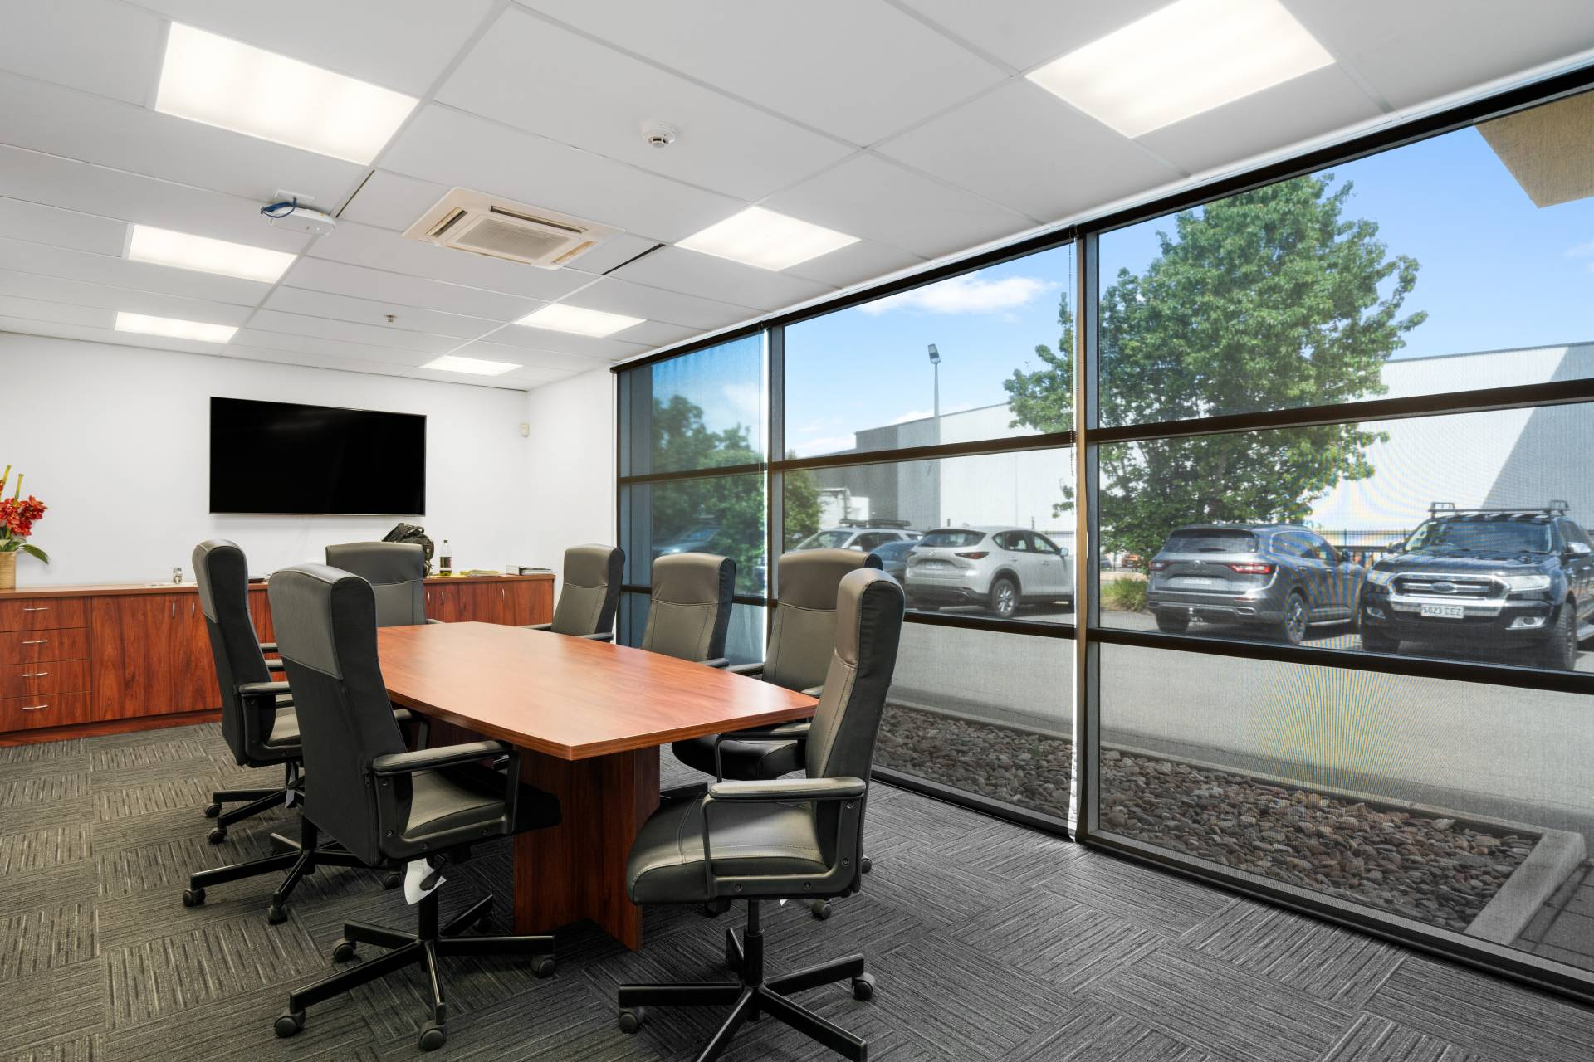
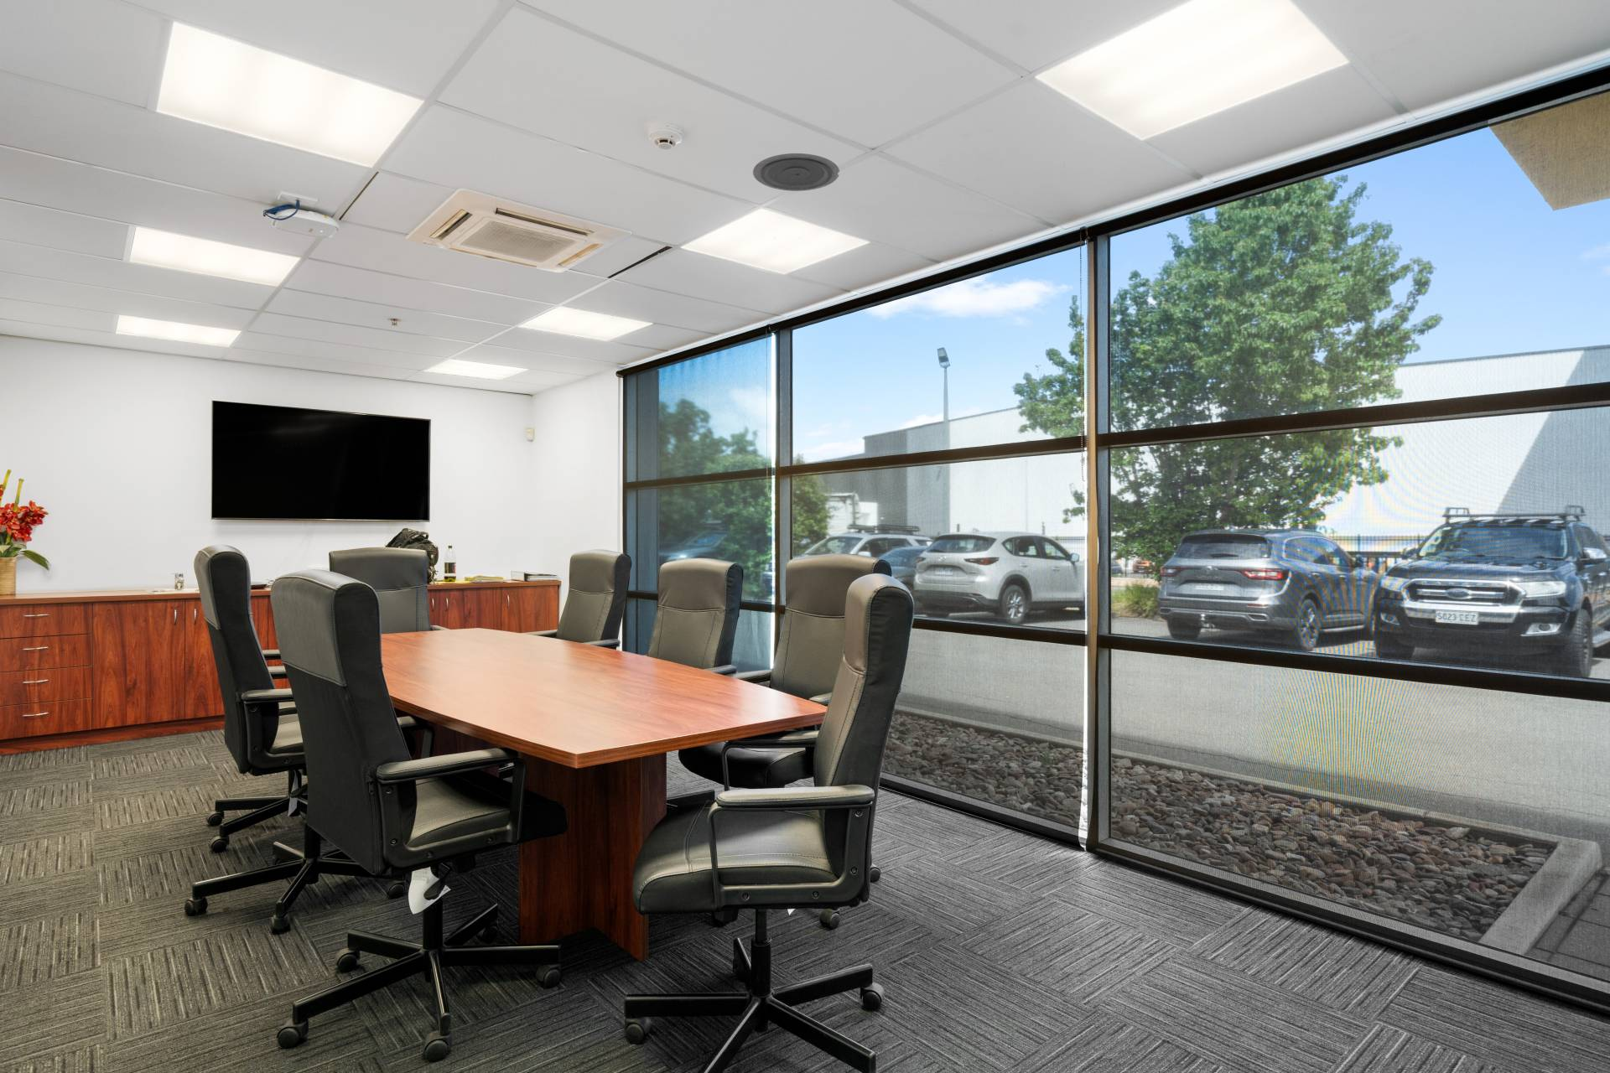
+ recessed light (795, 169)
